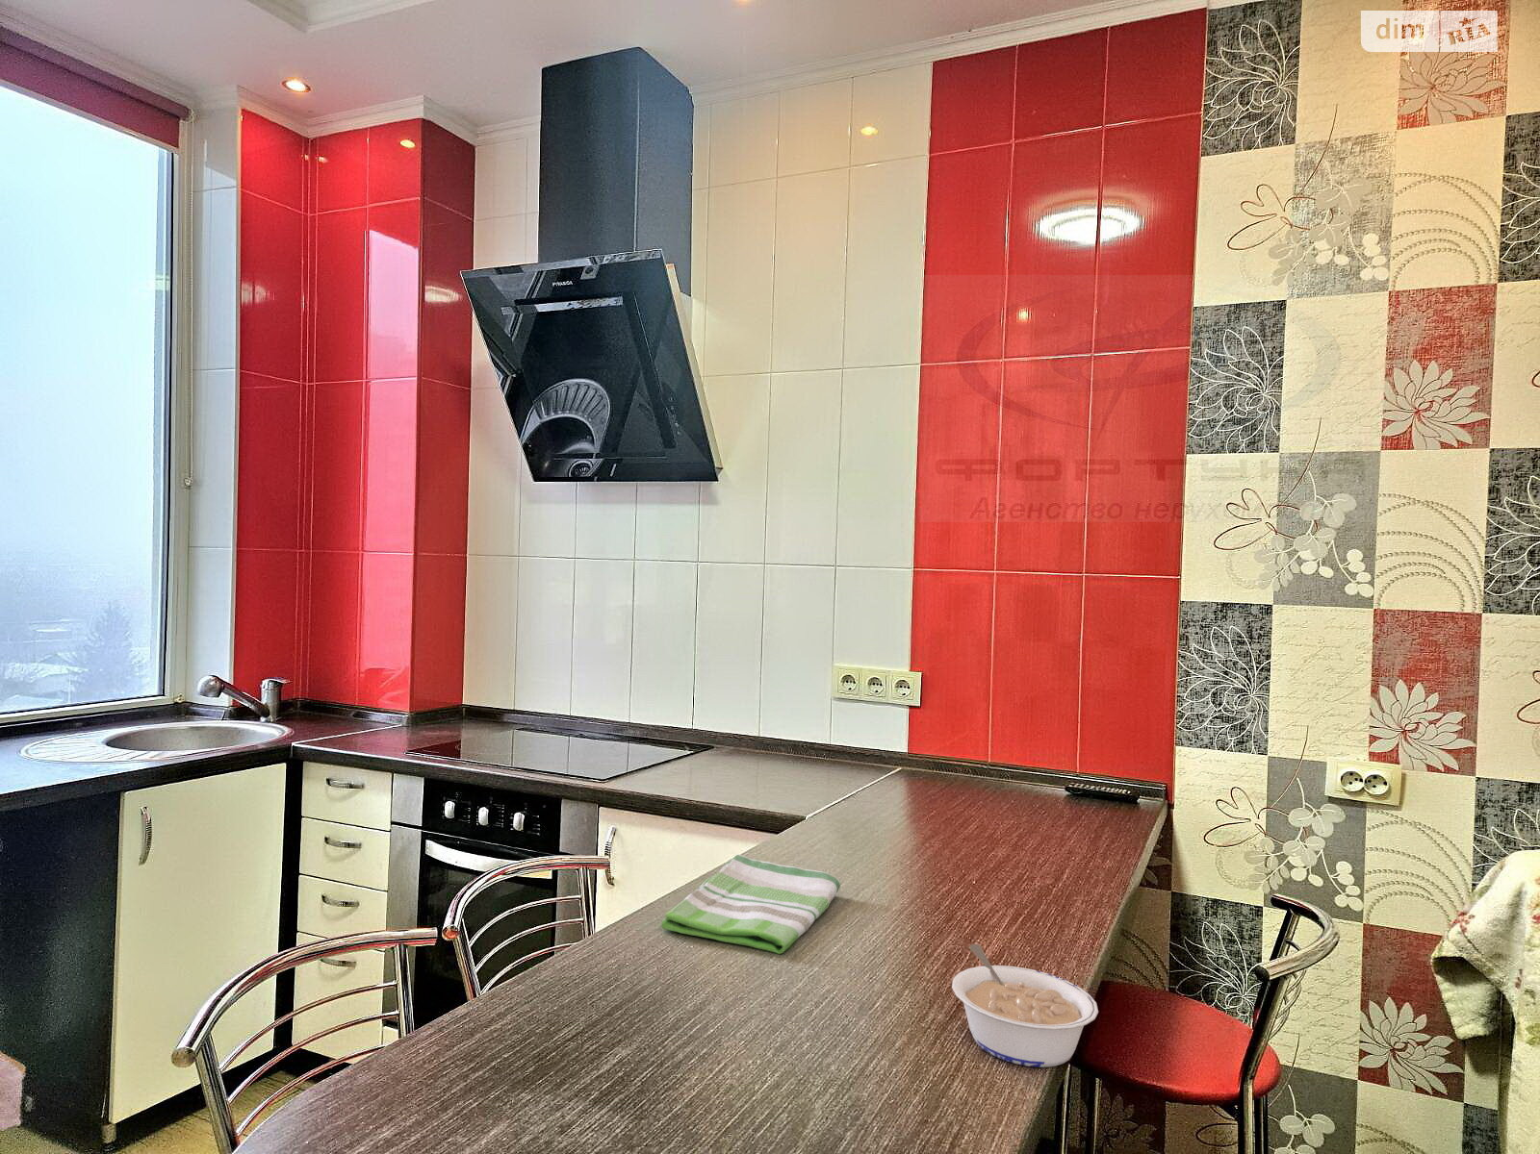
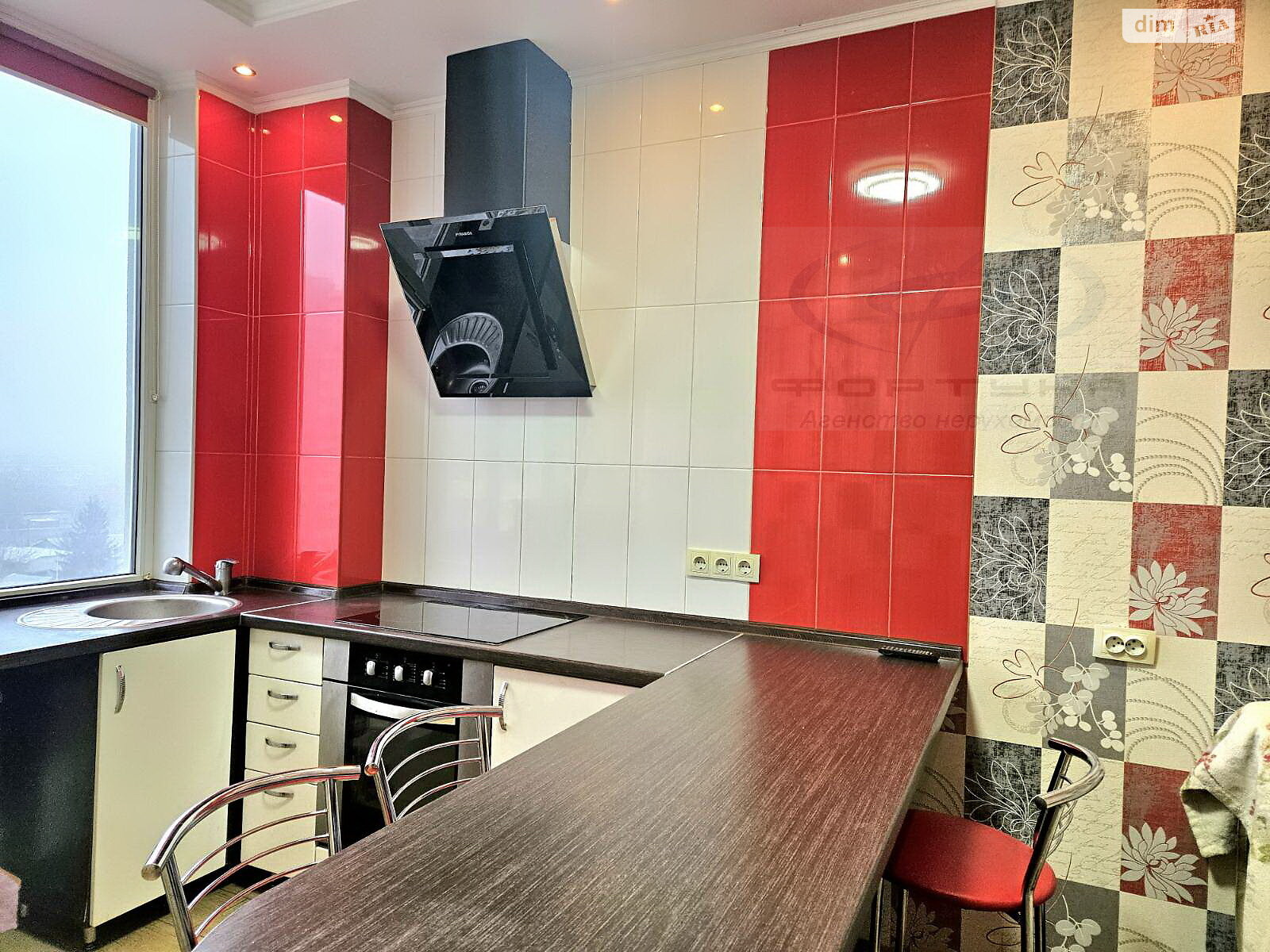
- dish towel (755, 898)
- legume (1016, 1012)
